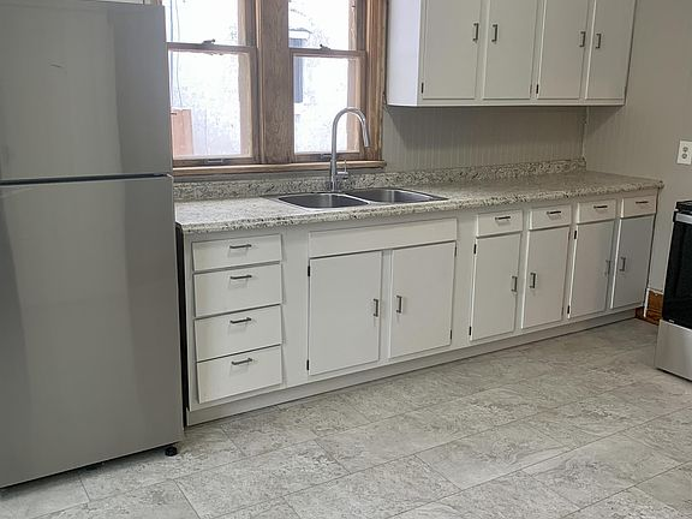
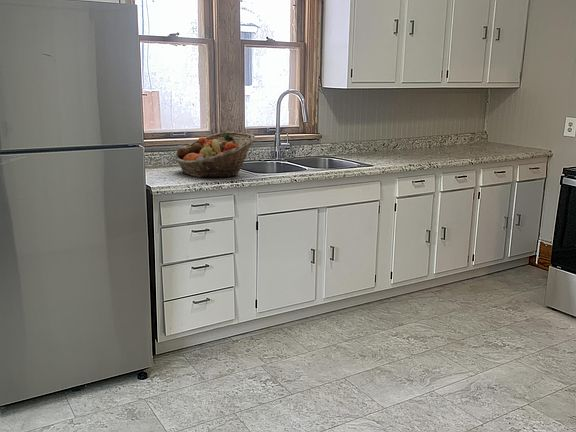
+ fruit basket (214, 153)
